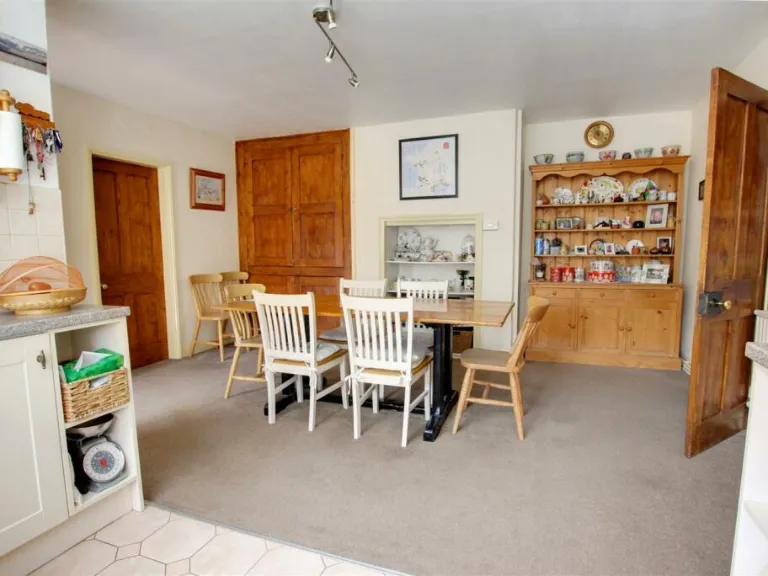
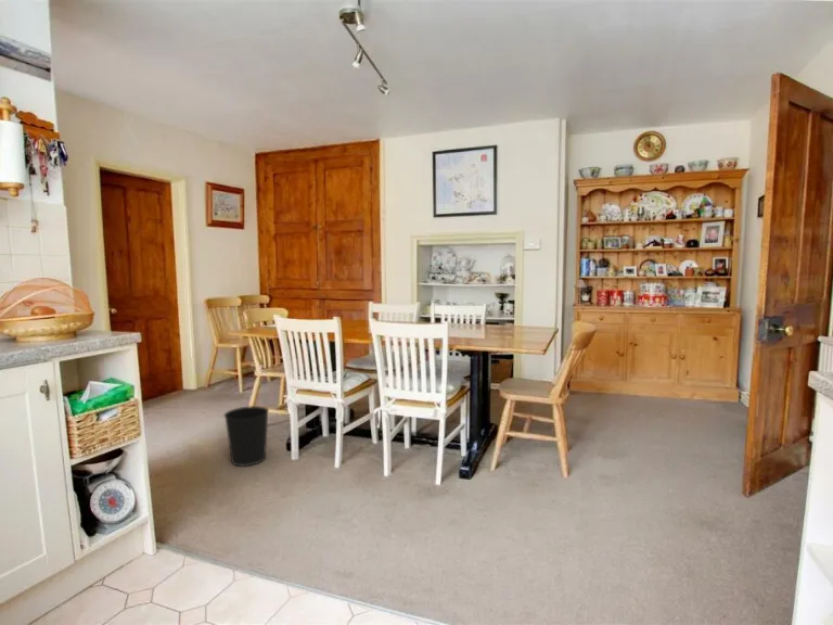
+ wastebasket (247, 435)
